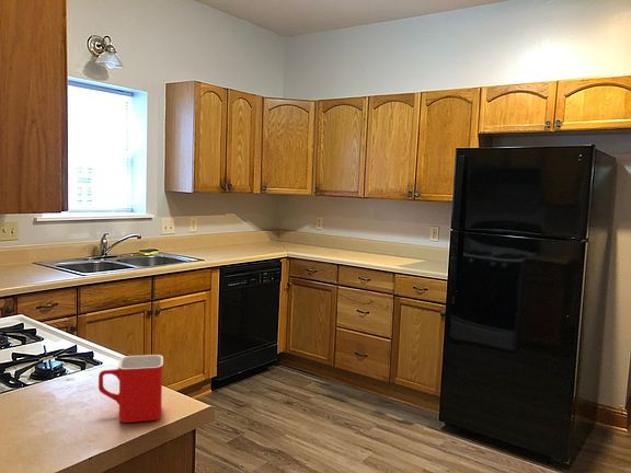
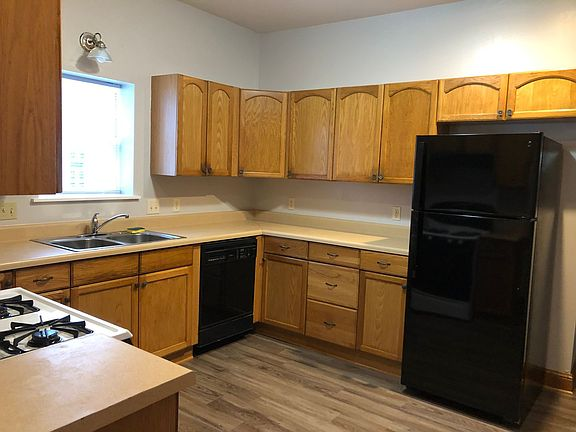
- mug (130, 388)
